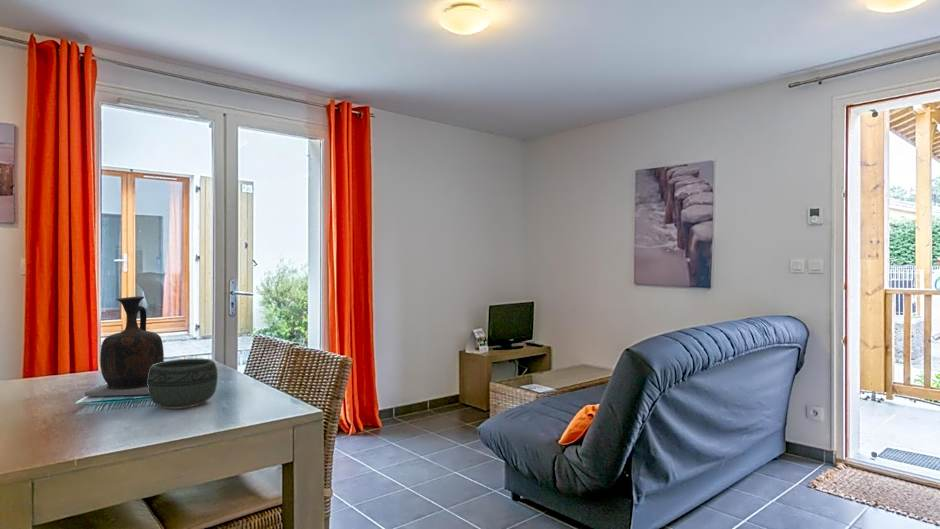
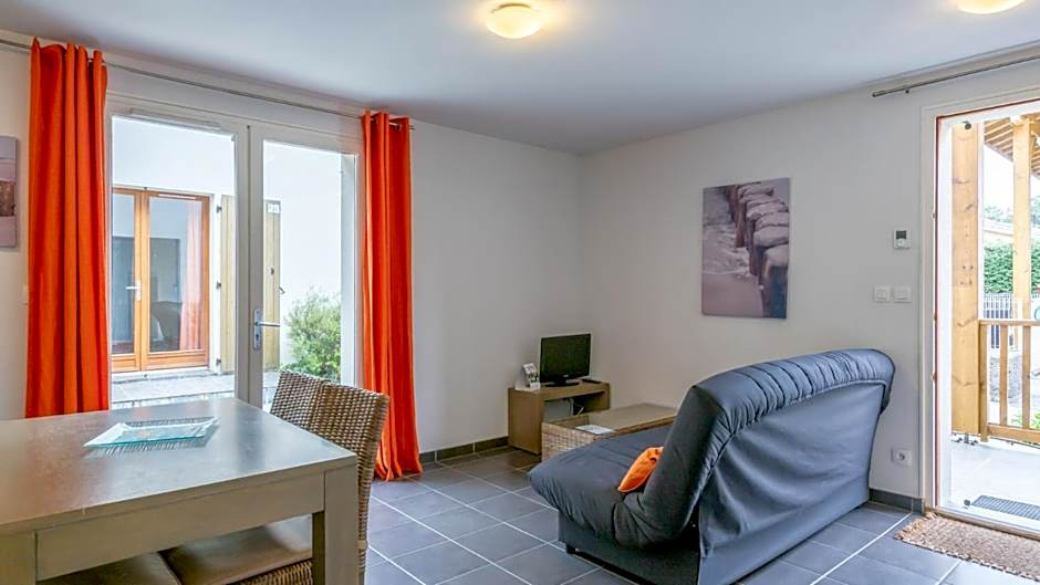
- vase (133, 342)
- bowl (183, 383)
